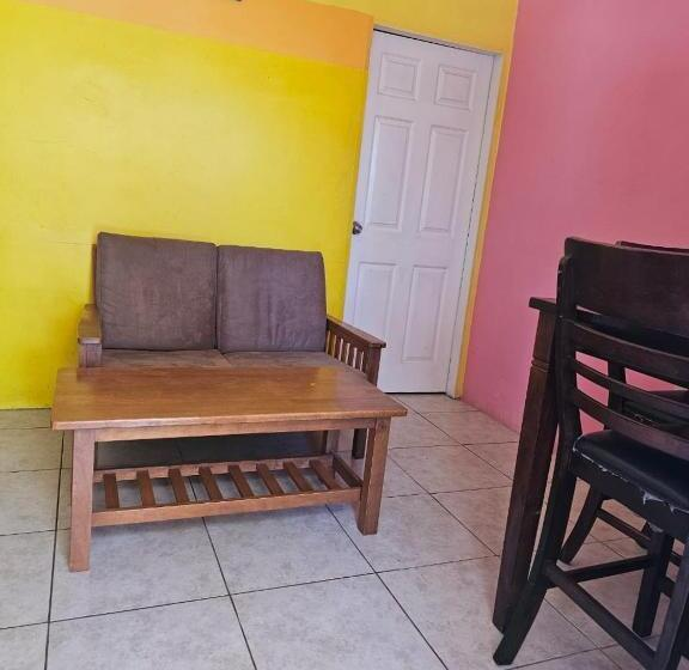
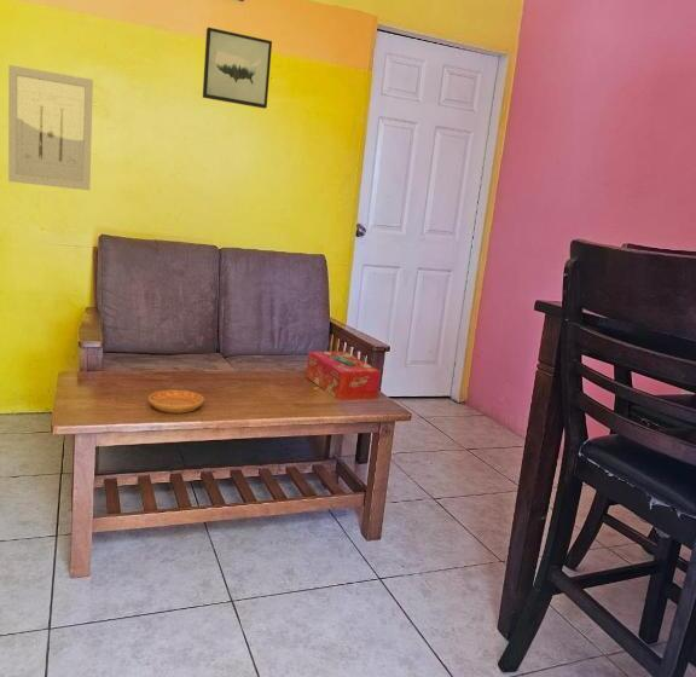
+ saucer (175, 401)
+ tissue box (341, 374)
+ wall art (237, 69)
+ wall art (51, 129)
